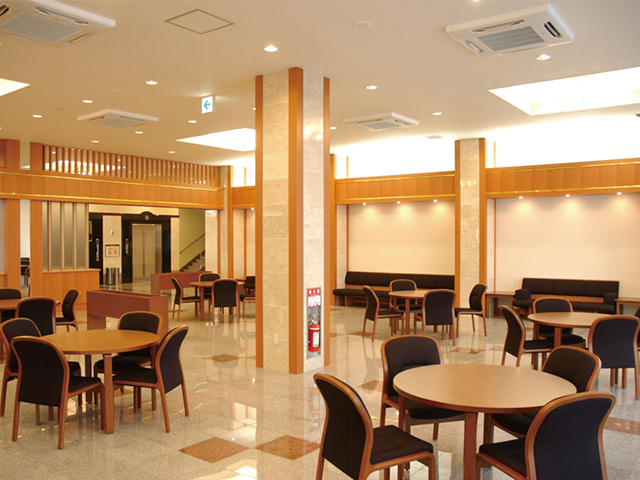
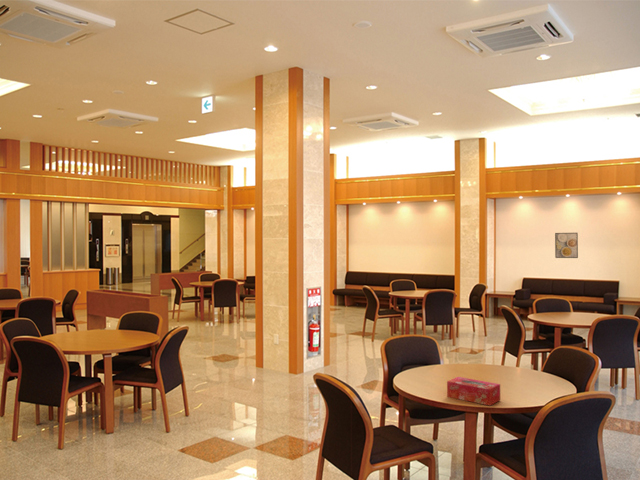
+ tissue box (473, 390)
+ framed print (566, 245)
